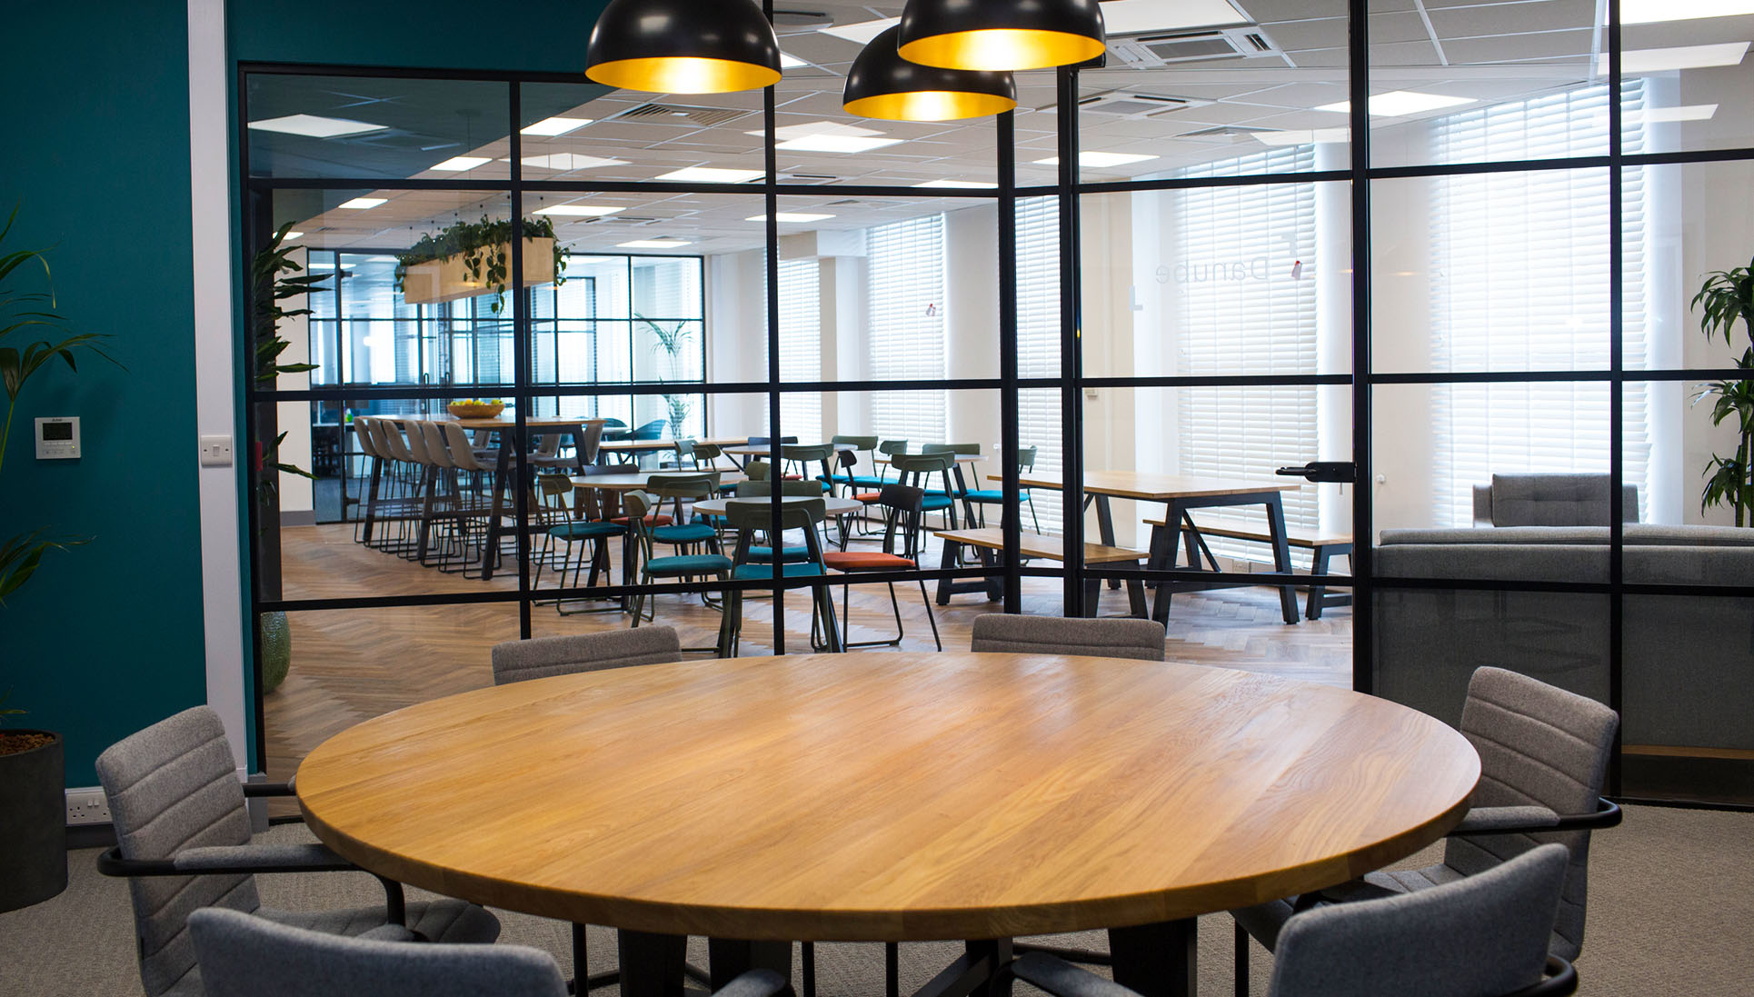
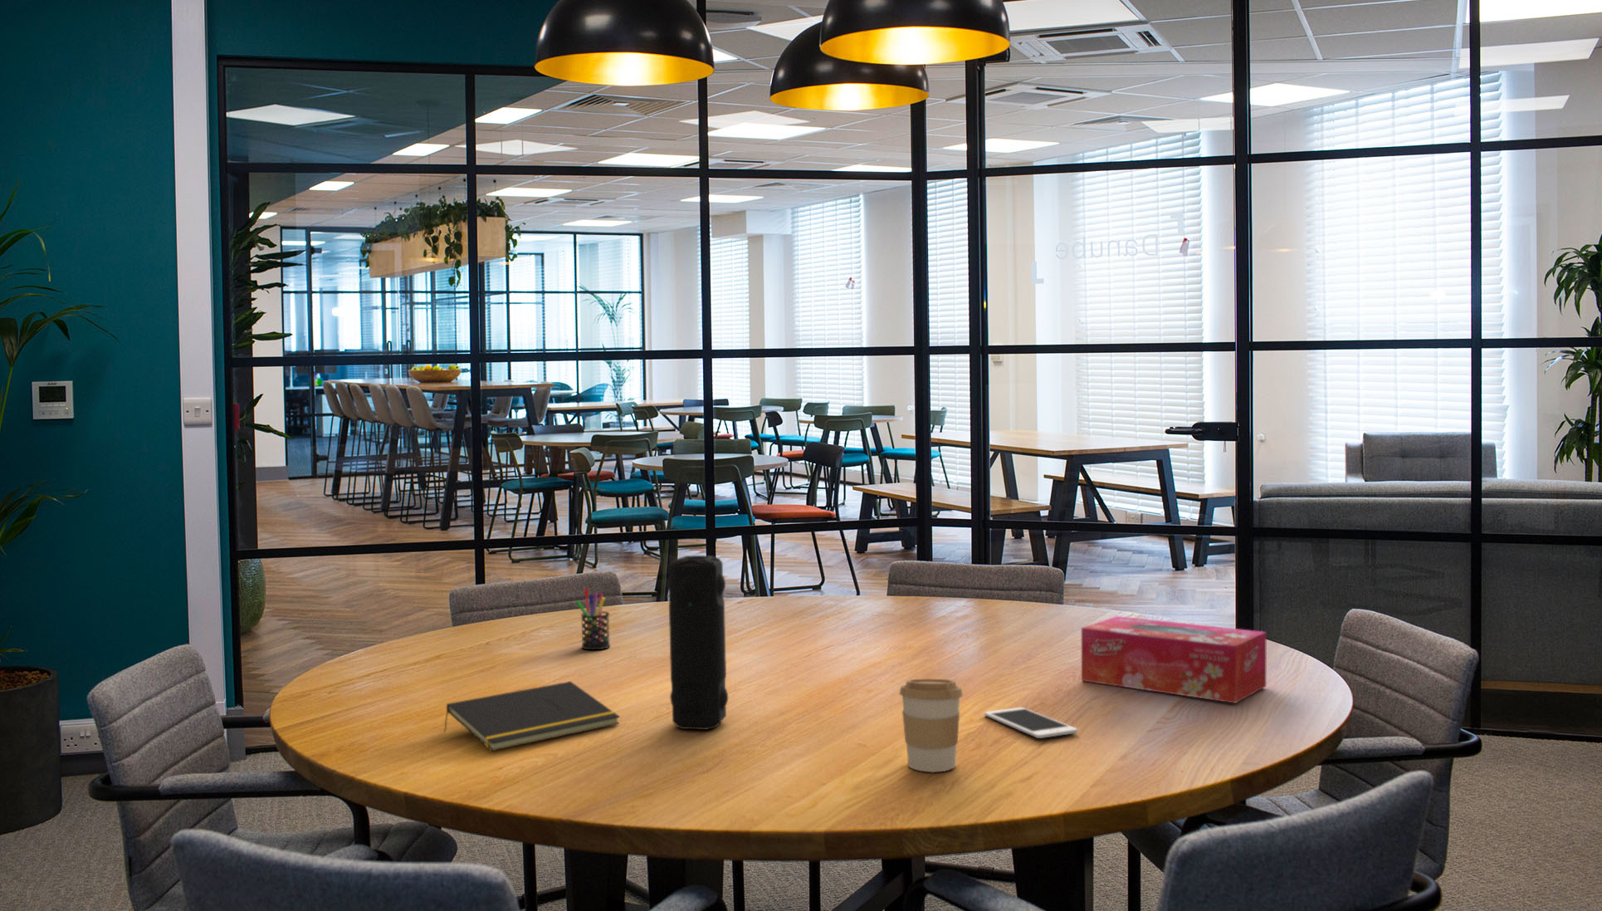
+ tissue box (1172, 656)
+ speaker (698, 640)
+ cell phone (1029, 722)
+ notepad (534, 713)
+ pen holder (591, 618)
+ coffee cup (931, 721)
